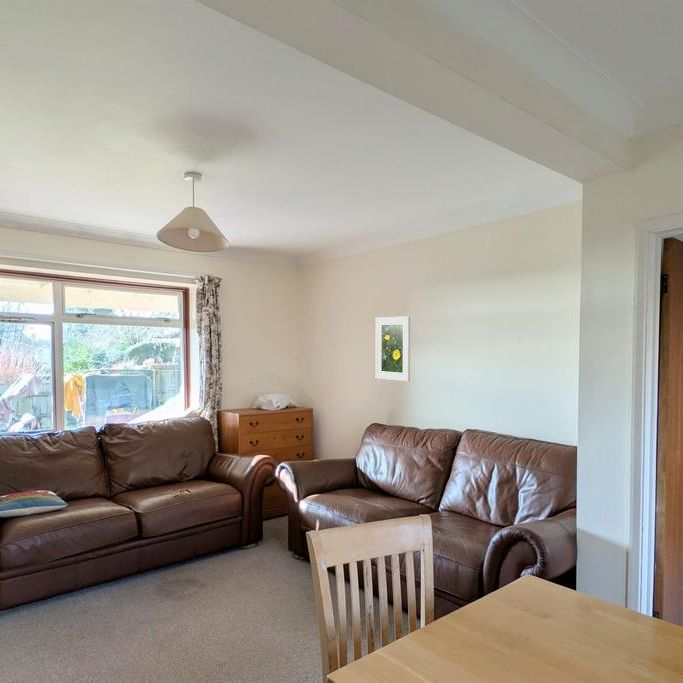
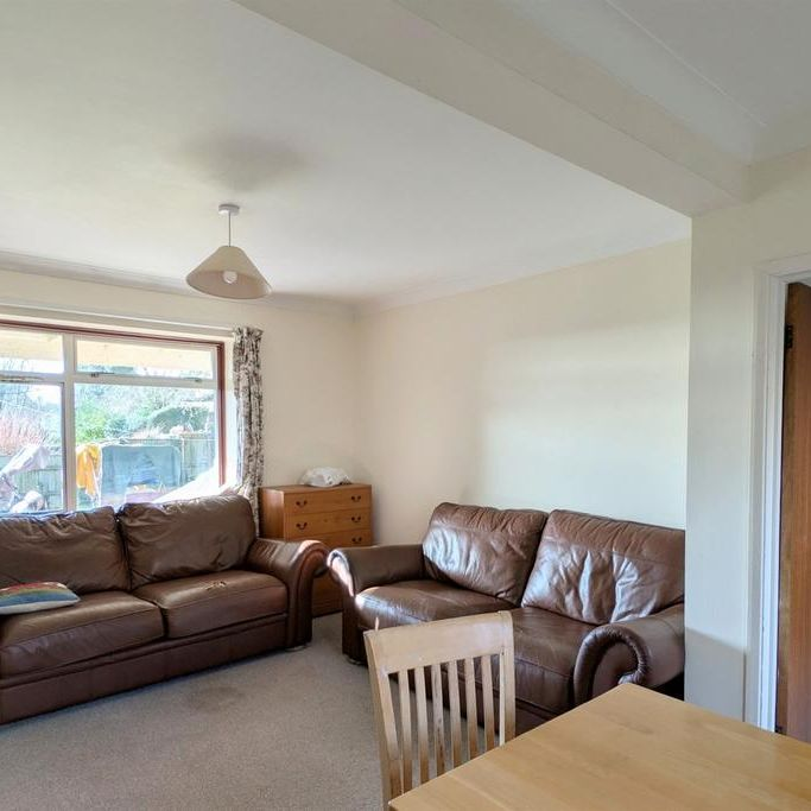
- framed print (392, 348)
